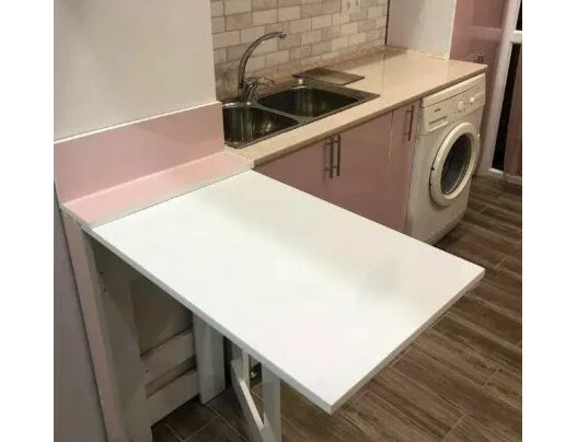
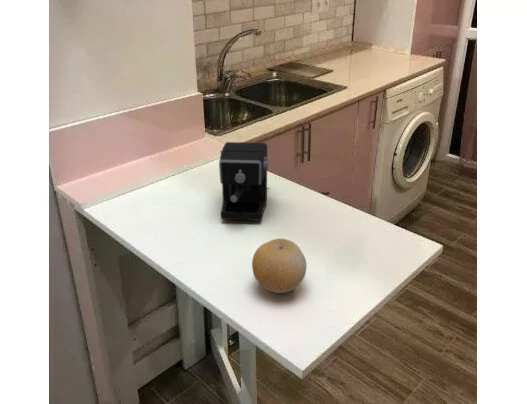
+ coffee maker (266, 179)
+ fruit (279, 266)
